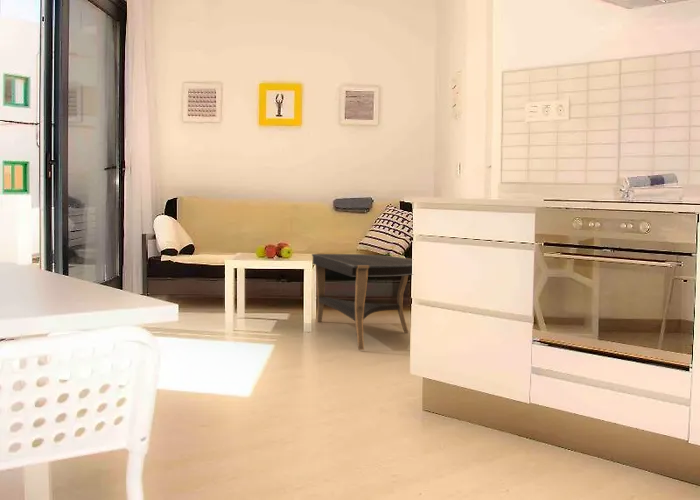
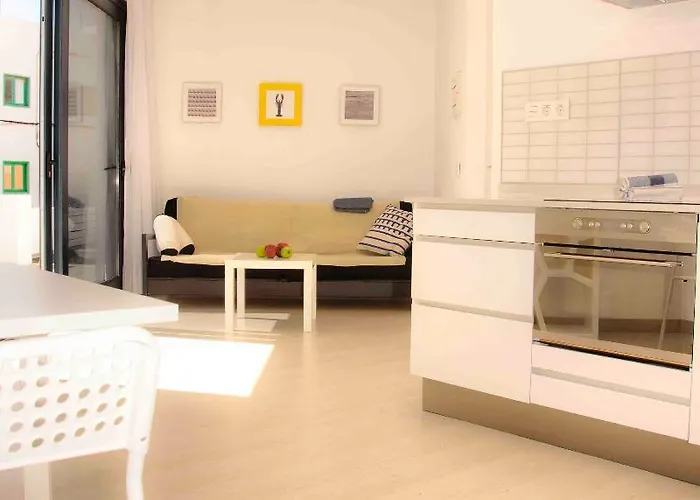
- coffee table (365, 295)
